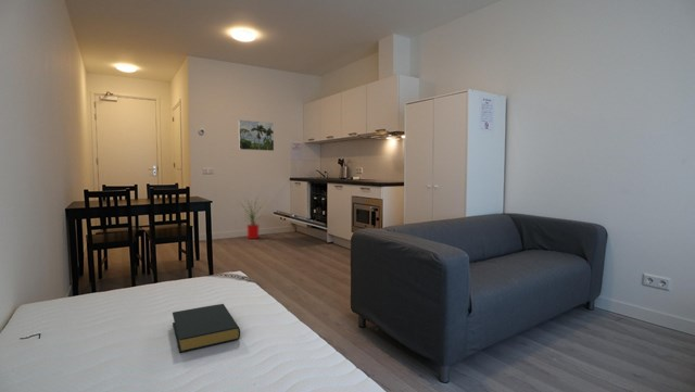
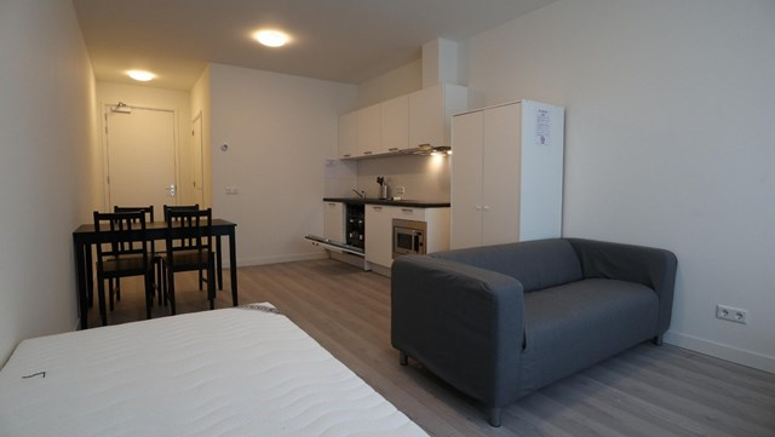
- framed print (256, 136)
- house plant (252, 216)
- hardback book (204, 325)
